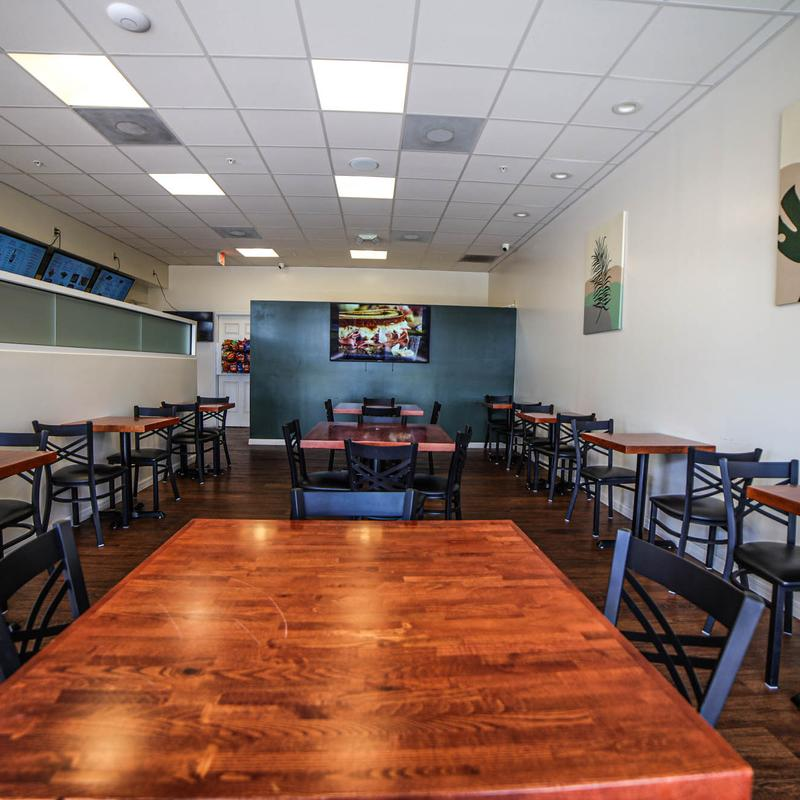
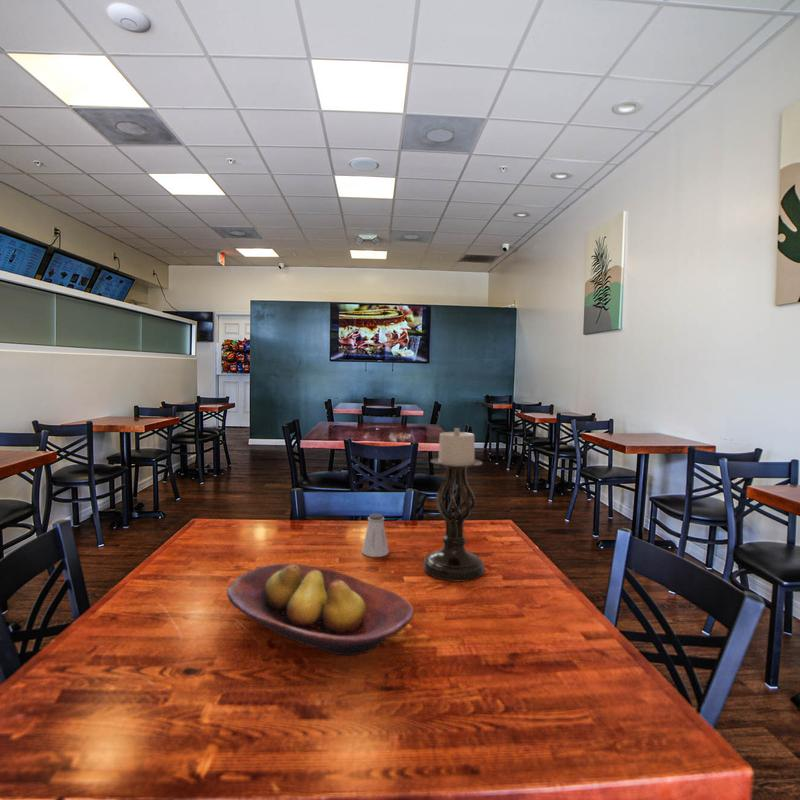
+ fruit bowl (316, 599)
+ candle holder (455, 499)
+ saltshaker (375, 533)
